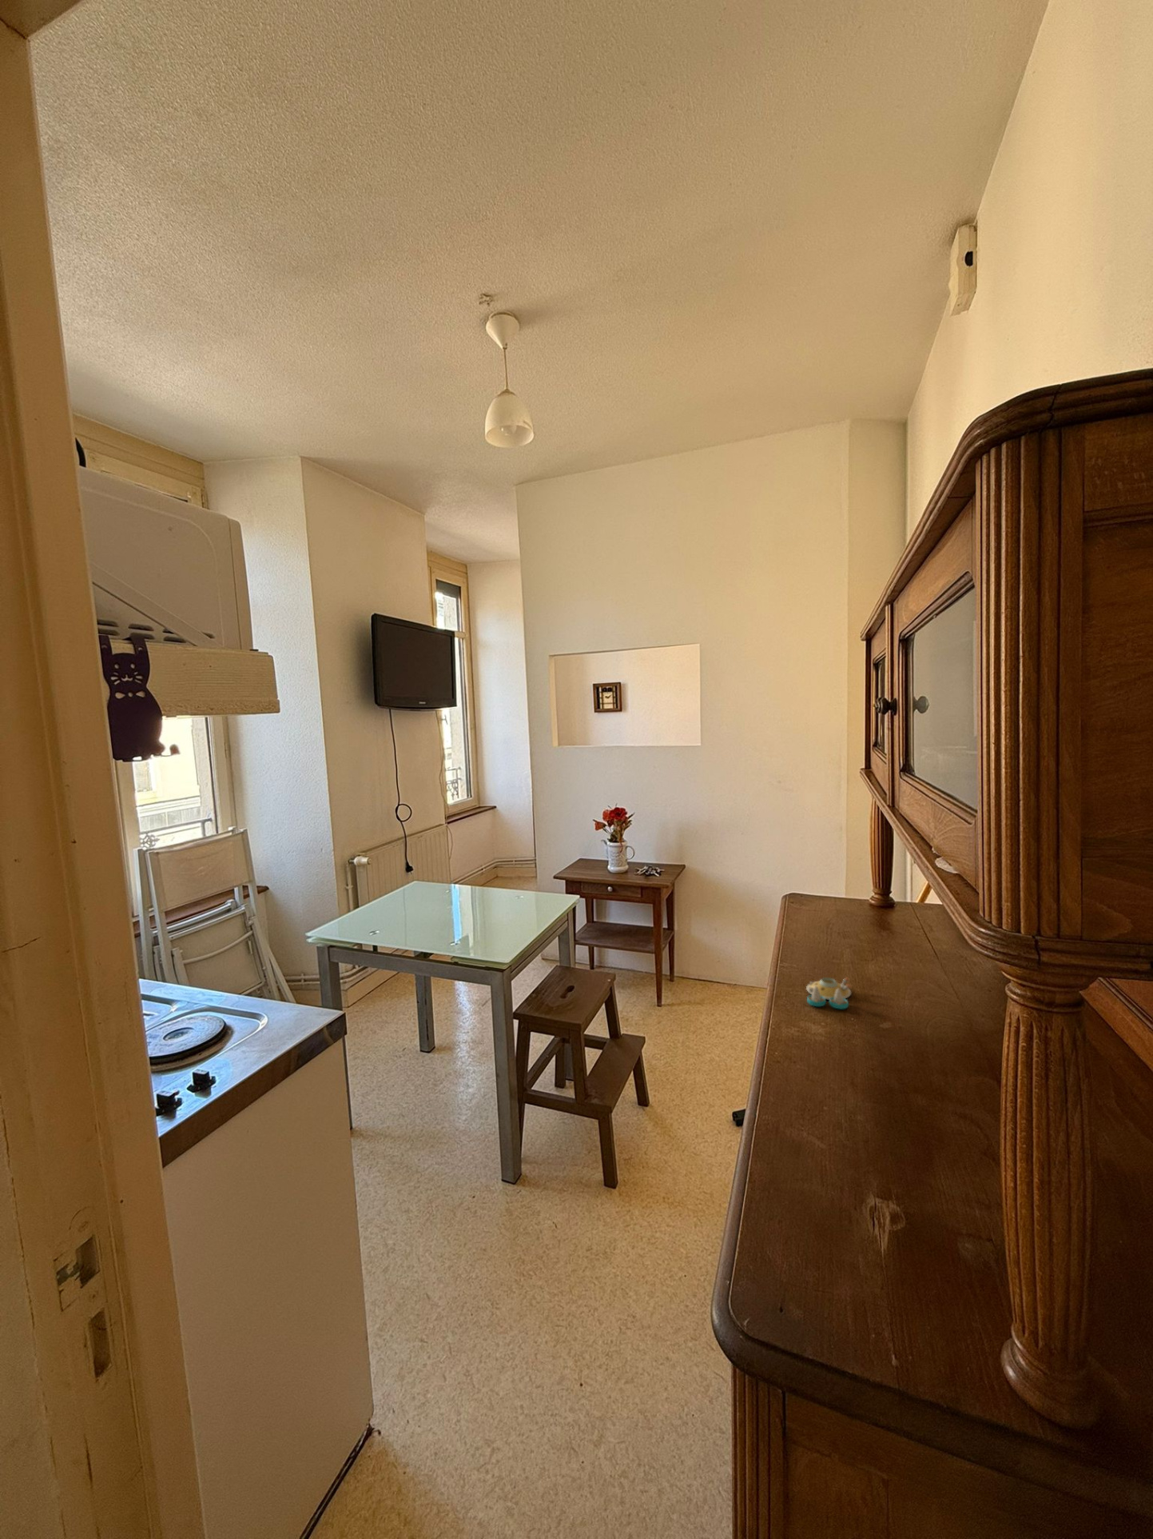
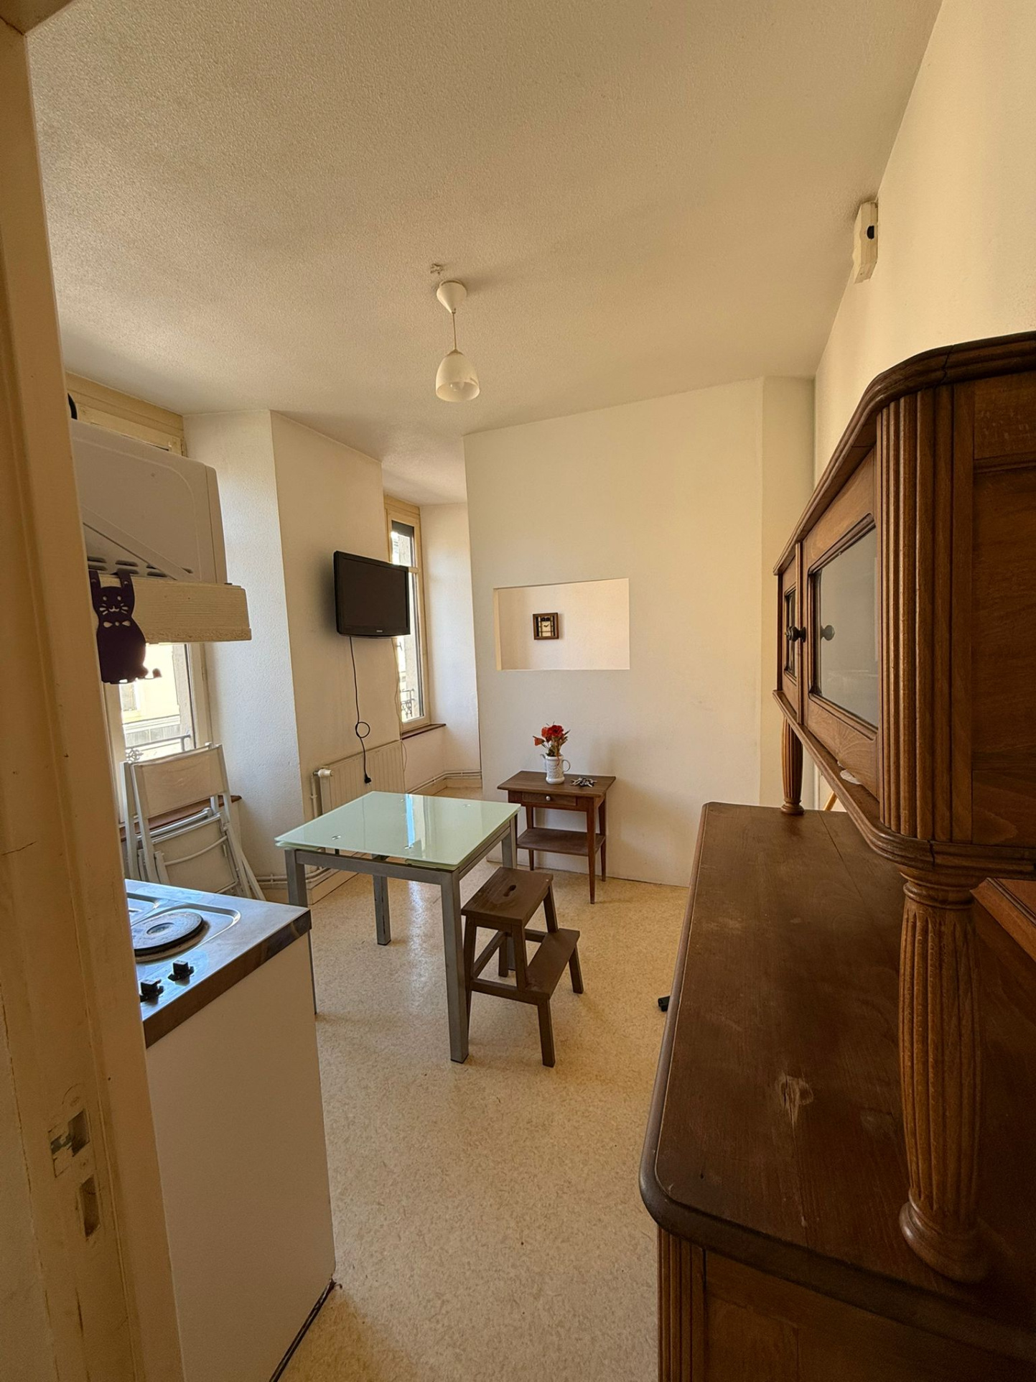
- salt and pepper shaker set (828, 986)
